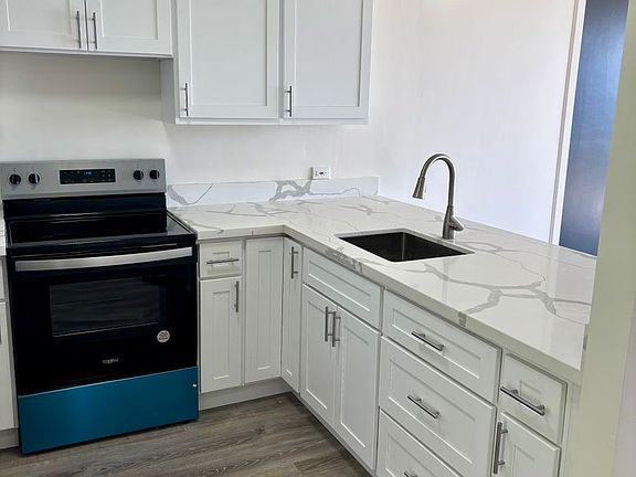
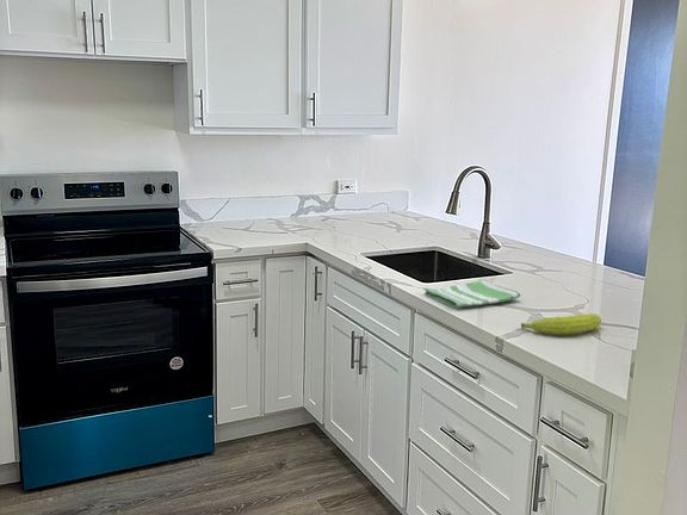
+ dish towel (471, 293)
+ fruit (565, 319)
